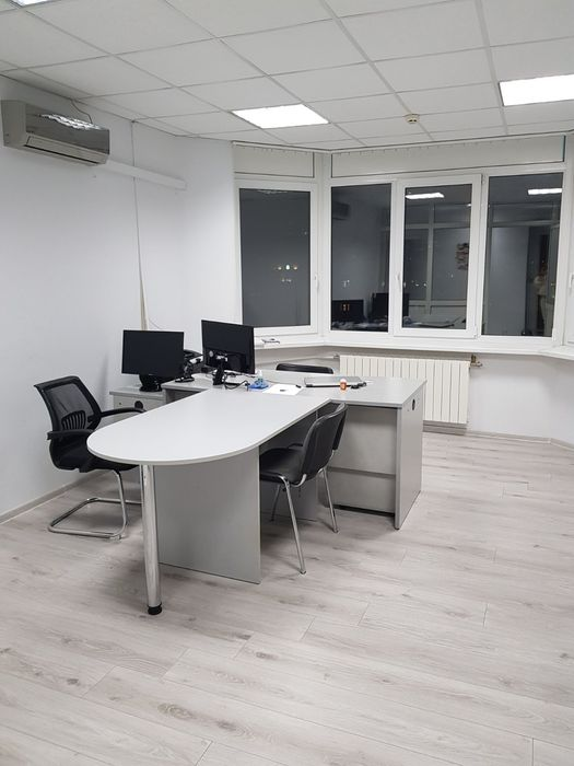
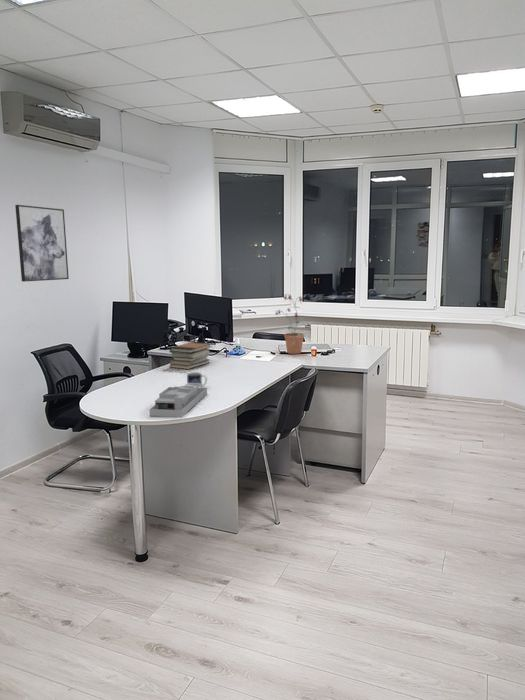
+ book stack (191, 355)
+ mug (197, 381)
+ wall art (43, 244)
+ desk organizer (180, 396)
+ potted plant (291, 324)
